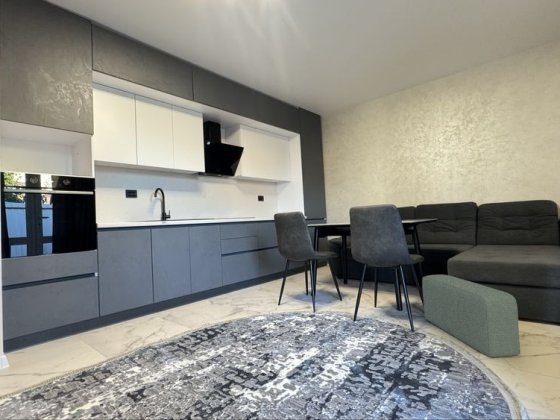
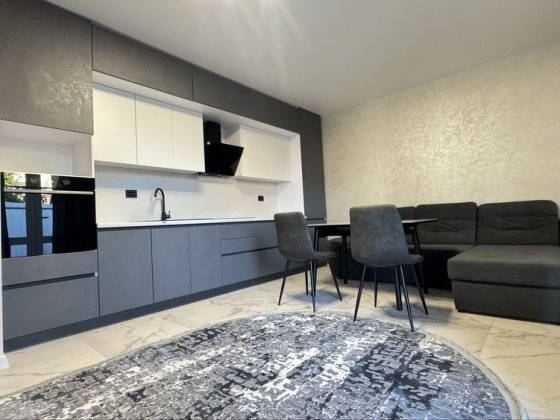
- pouf (462, 308)
